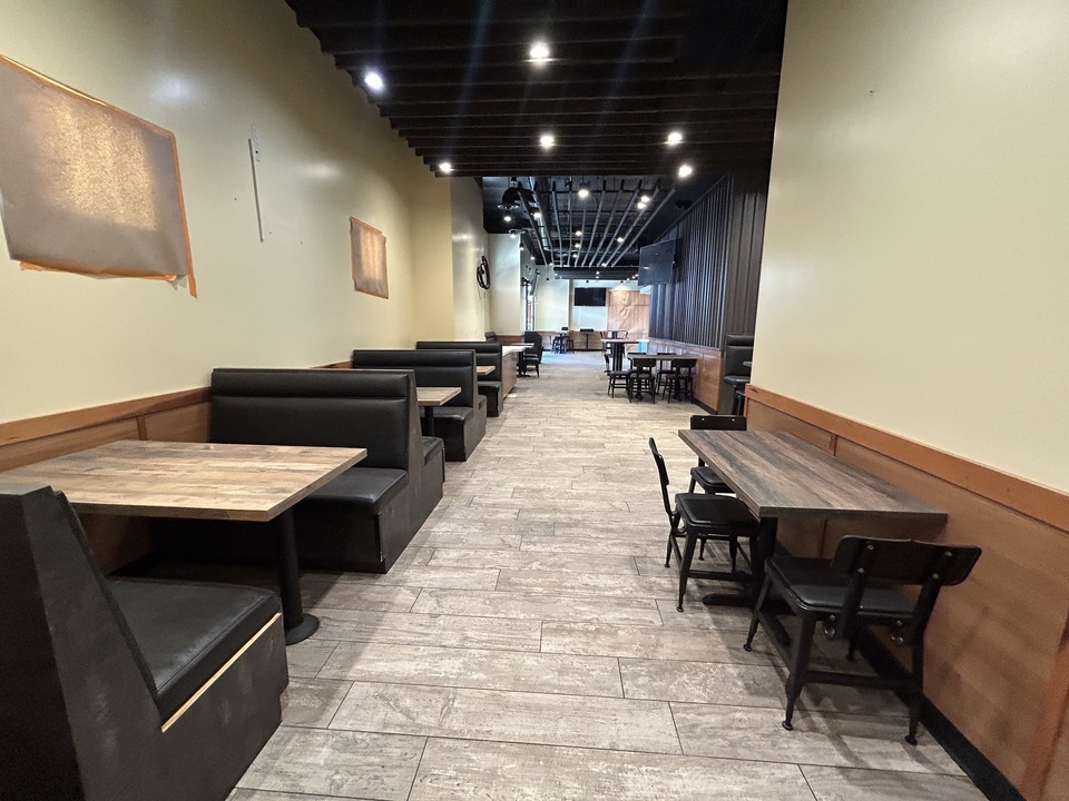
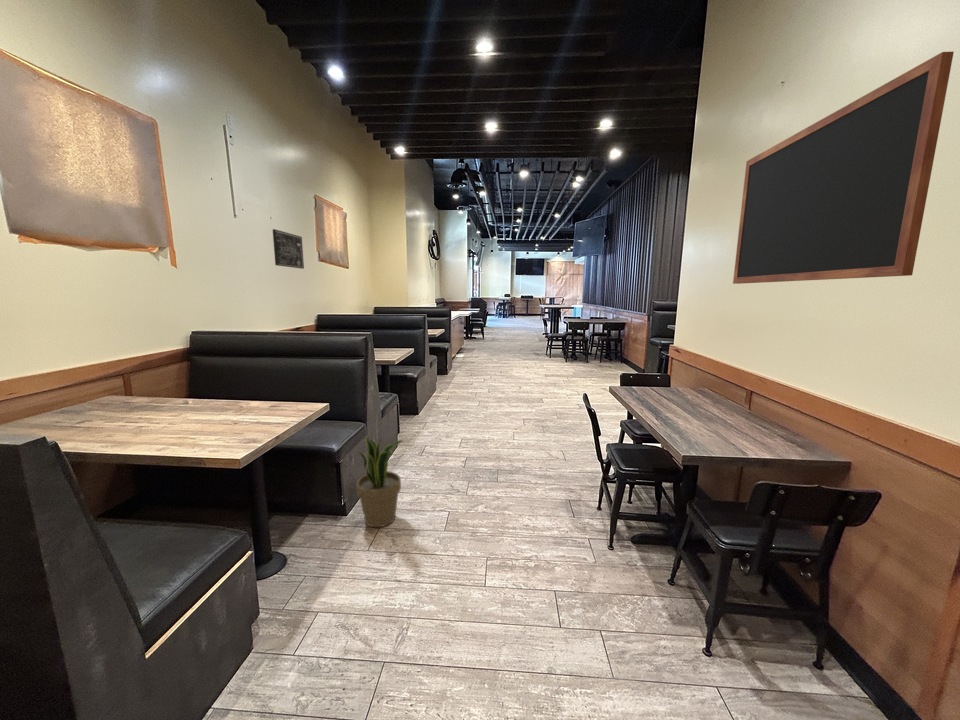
+ potted plant (382, 478)
+ wall art (289, 250)
+ chalkboard (808, 204)
